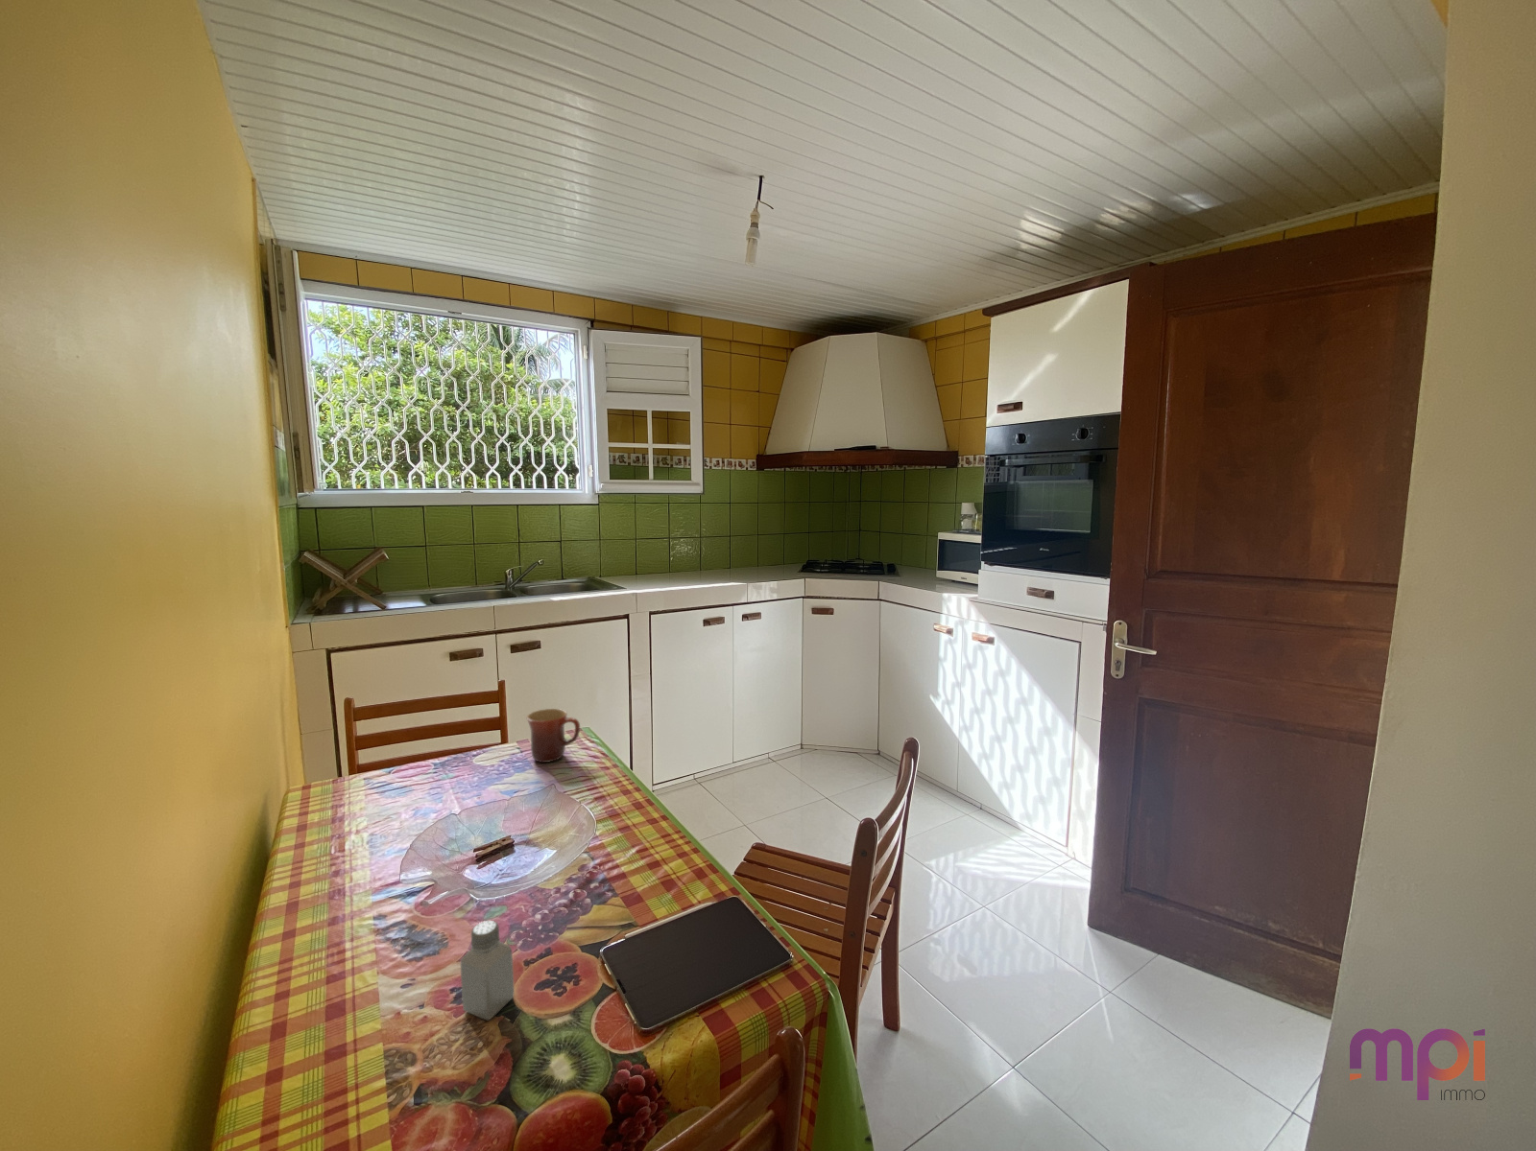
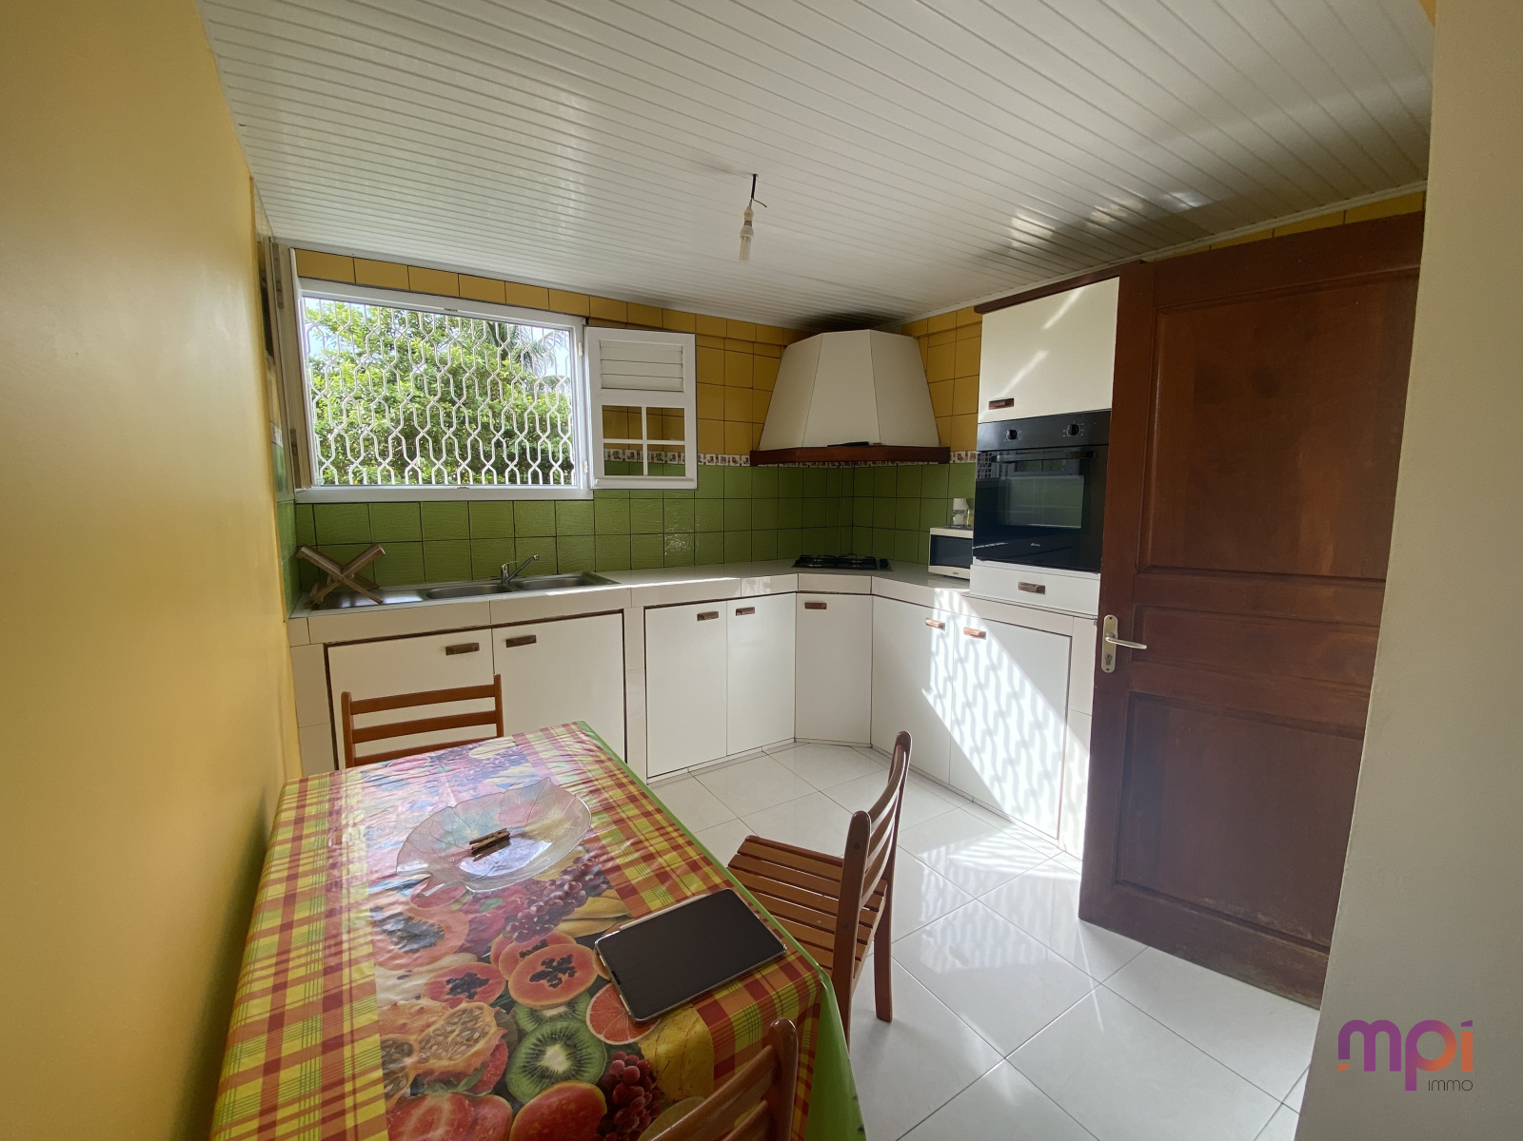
- saltshaker (486, 965)
- mug (554, 735)
